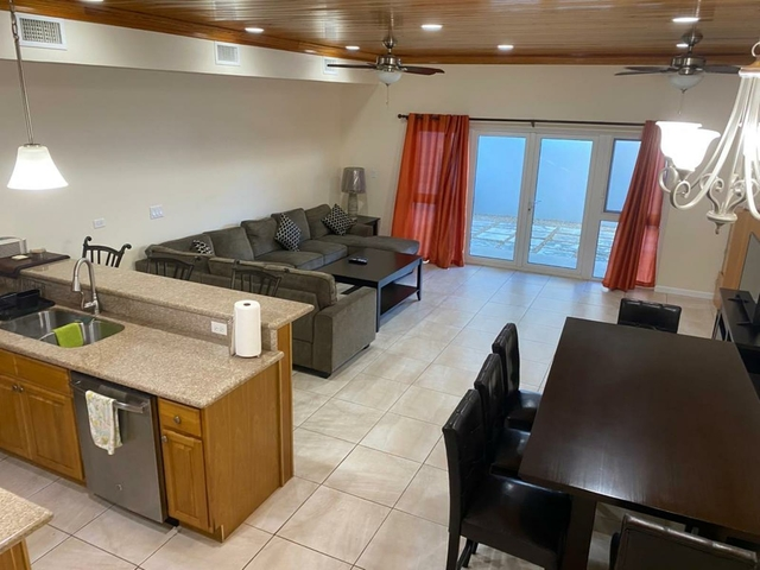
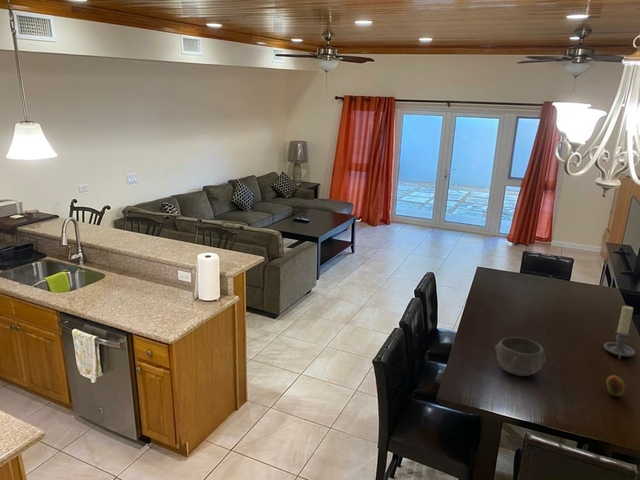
+ fruit (615, 386)
+ candle holder (623, 330)
+ bowl (519, 358)
